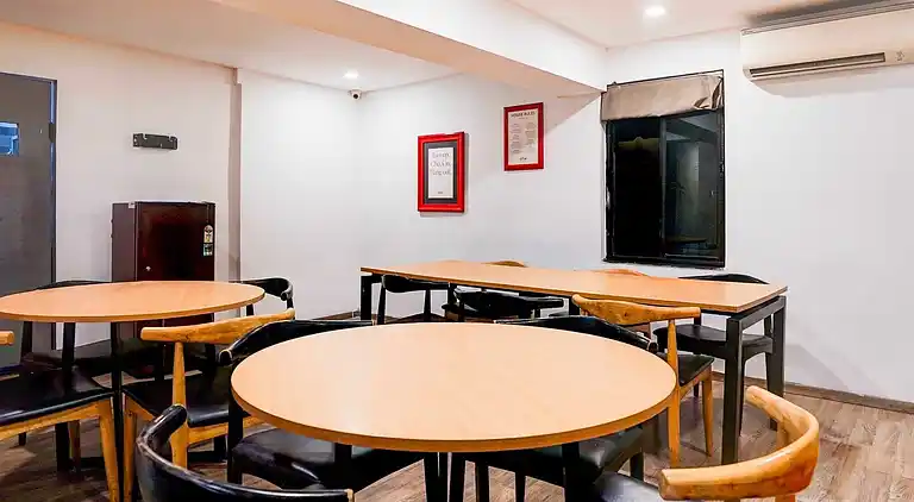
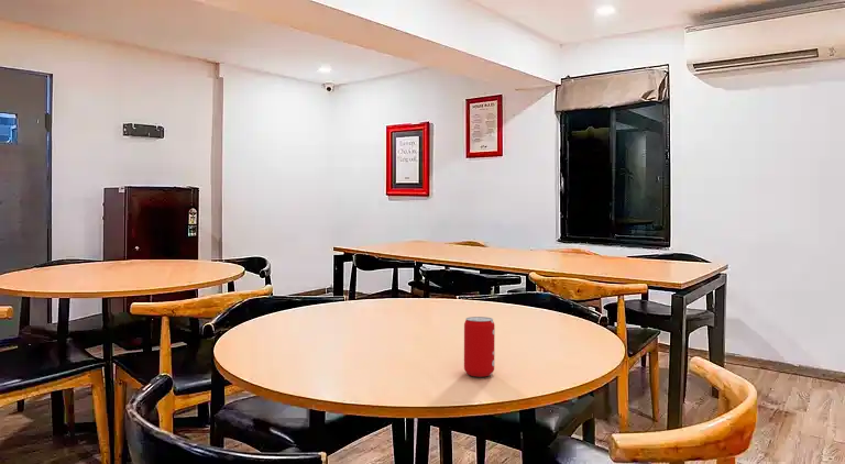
+ beverage can (479, 345)
